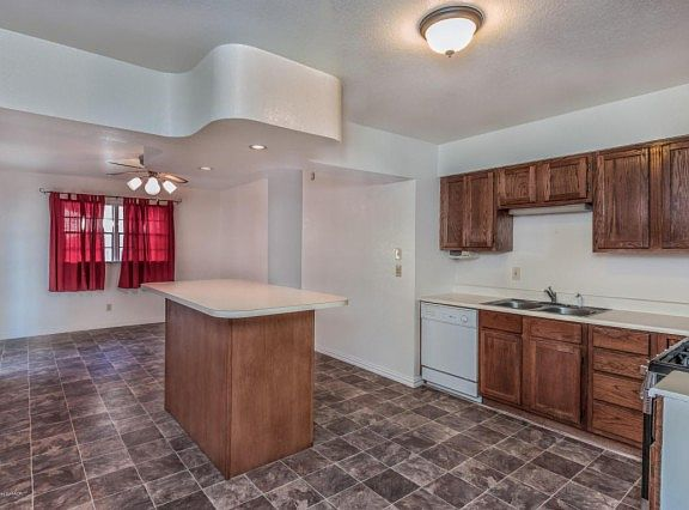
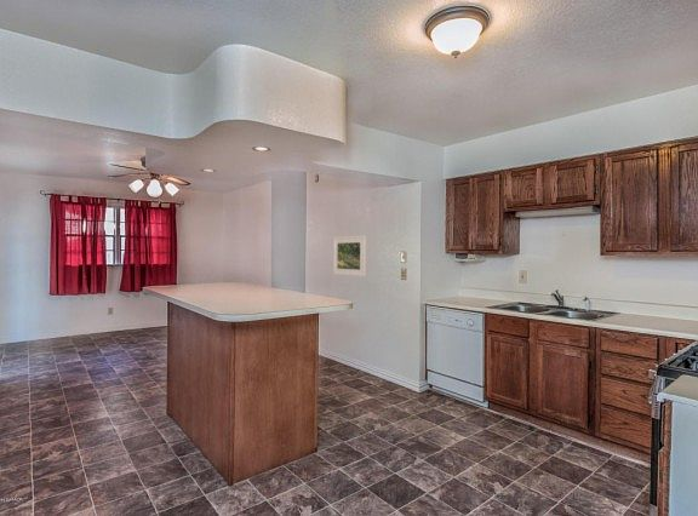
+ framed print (348, 256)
